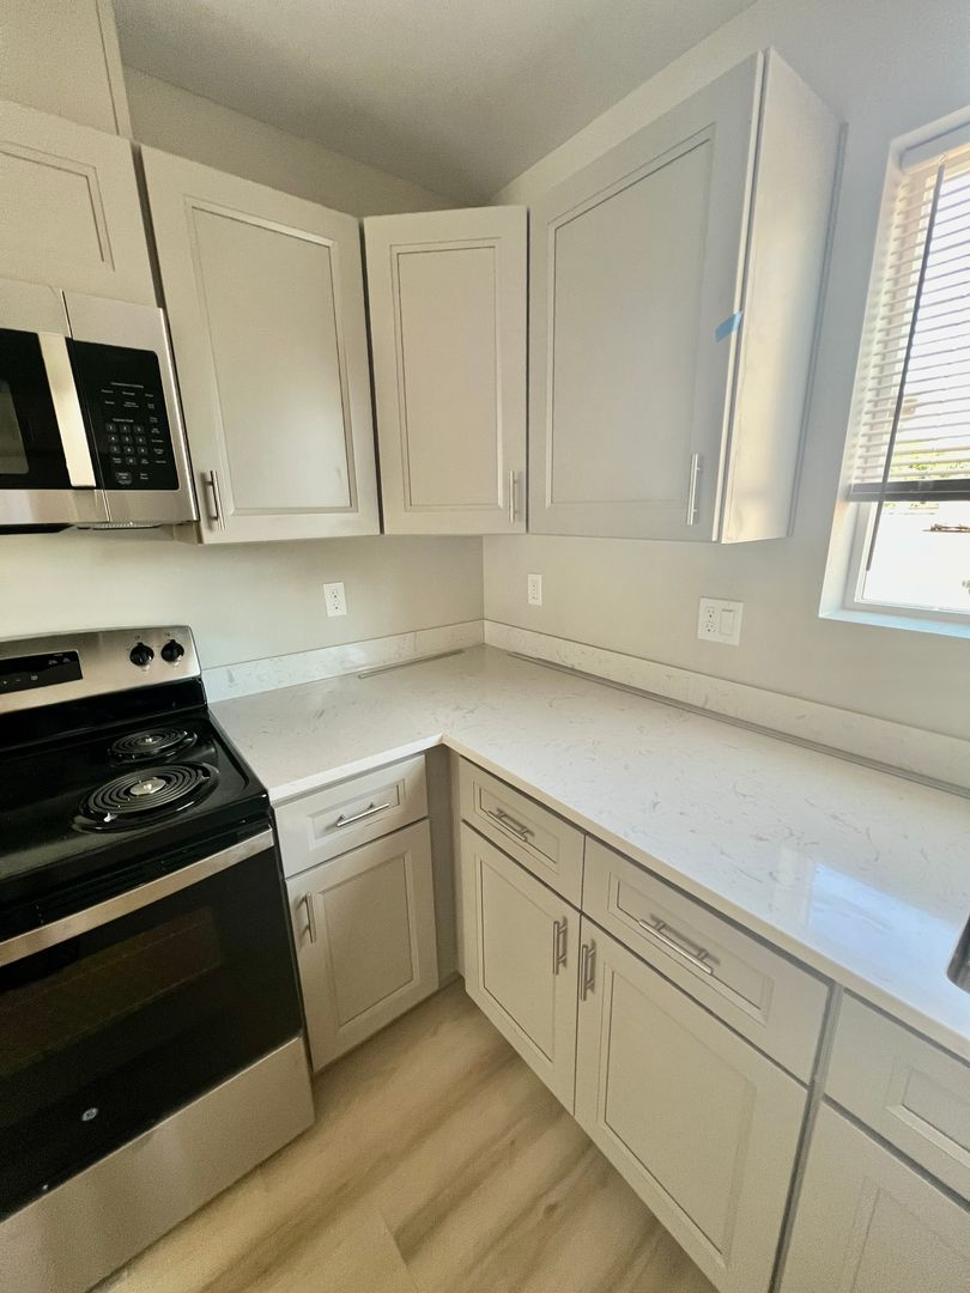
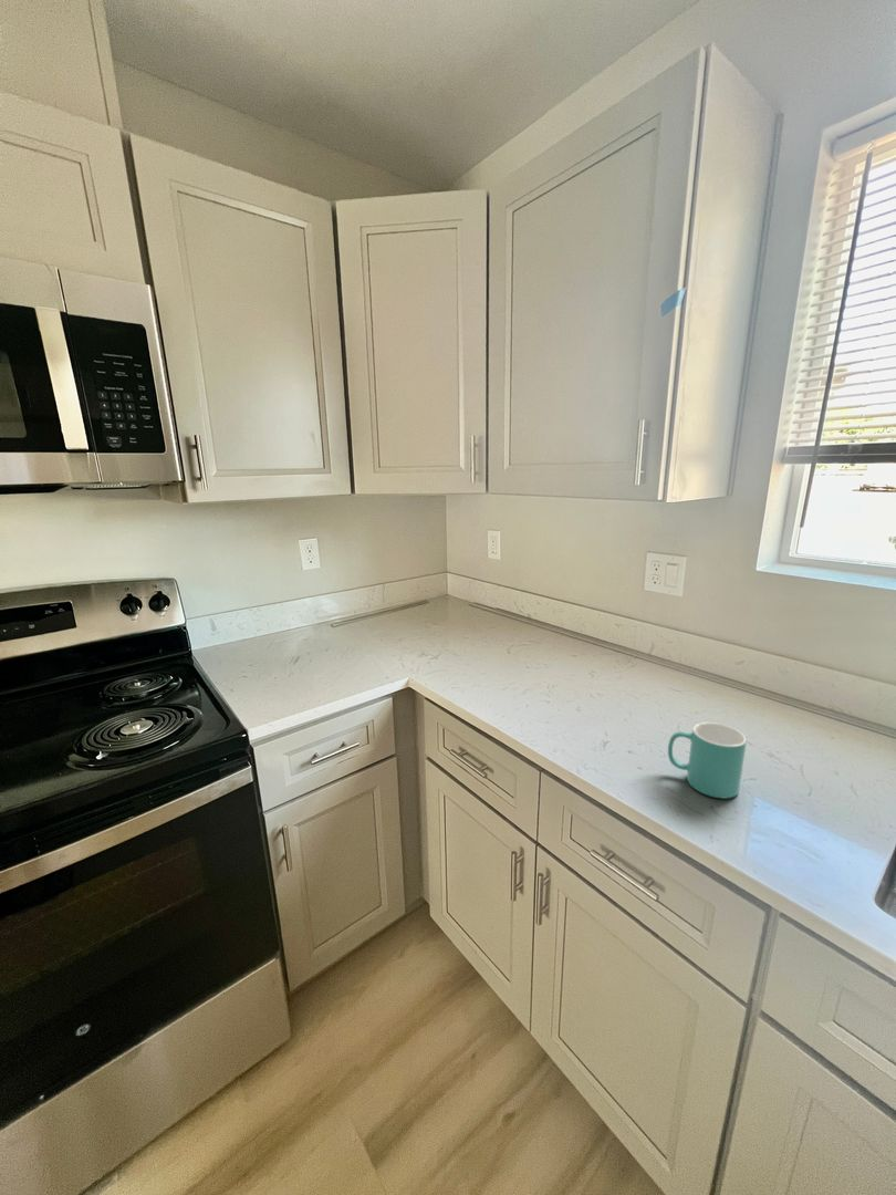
+ mug (704, 756)
